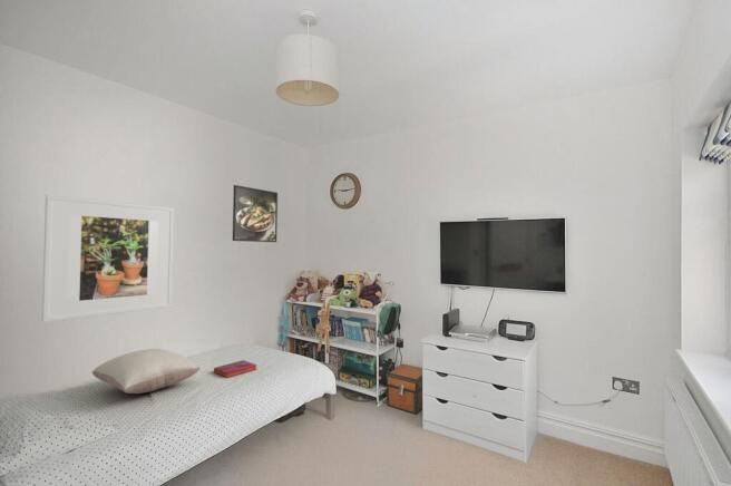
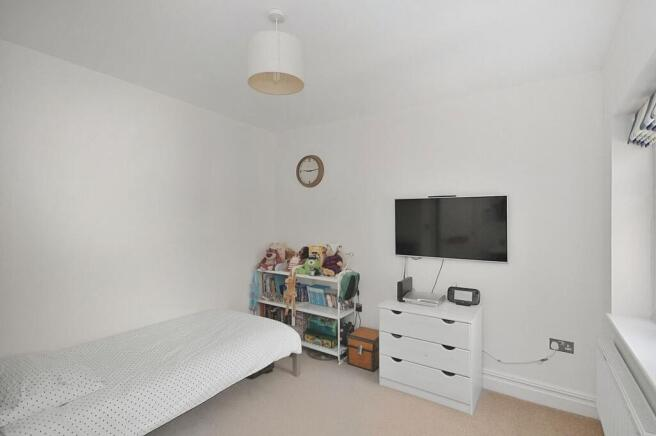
- pillow (146, 369)
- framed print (256, 215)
- hardback book (235, 368)
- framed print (116, 257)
